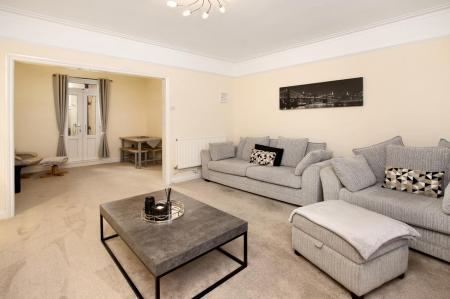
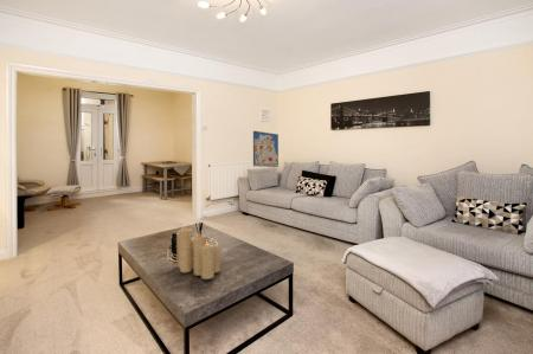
+ candle set (195, 245)
+ wall art (265, 149)
